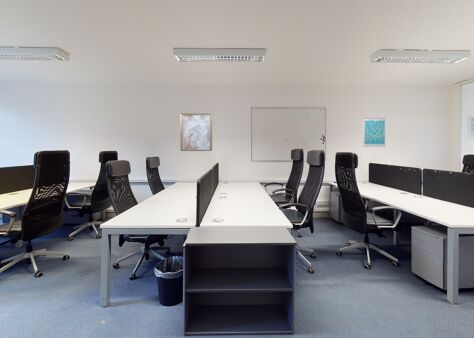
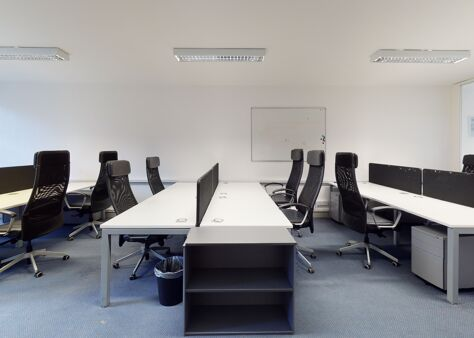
- wall art (374, 132)
- wall art (196, 132)
